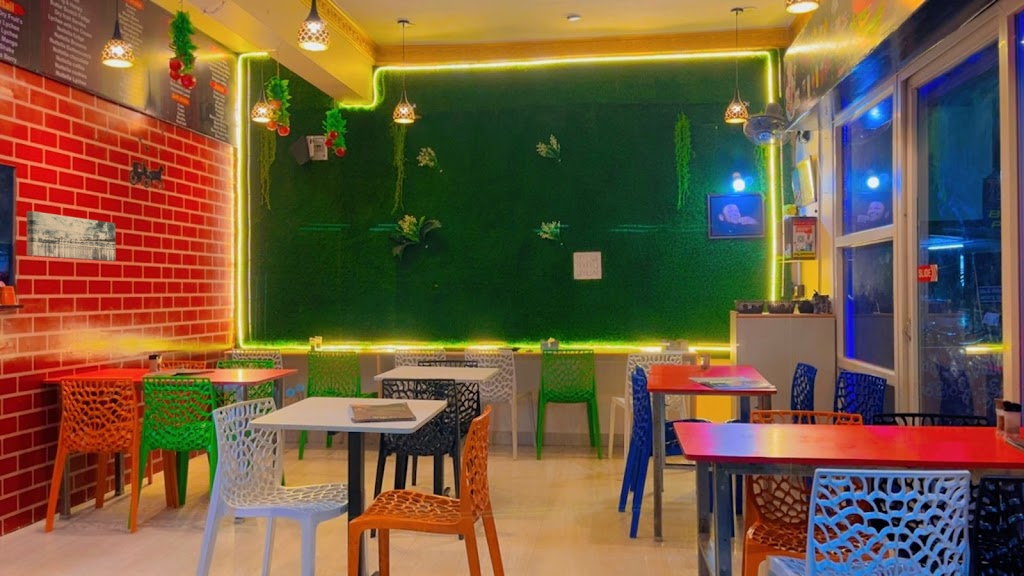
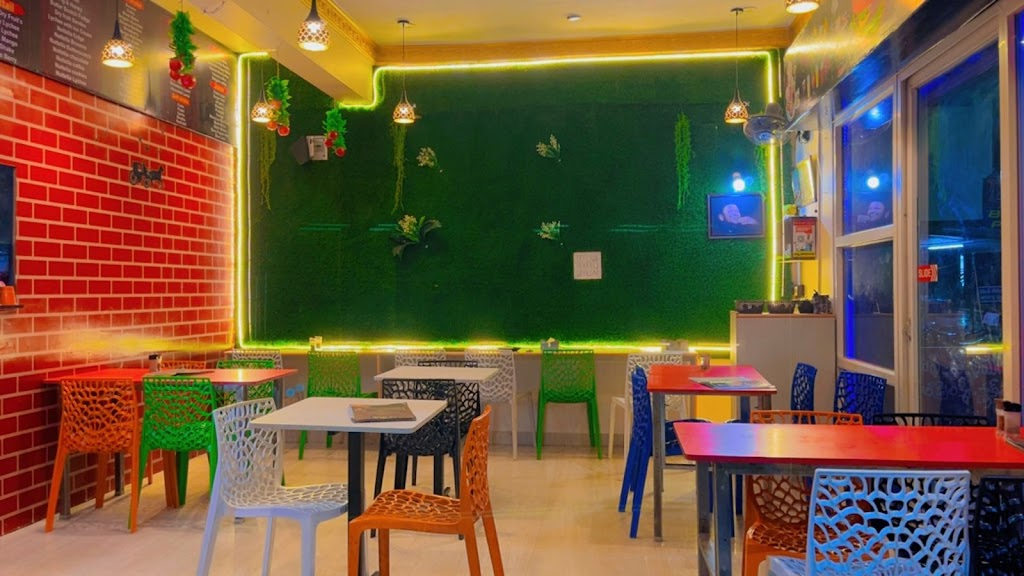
- wall art (74, 238)
